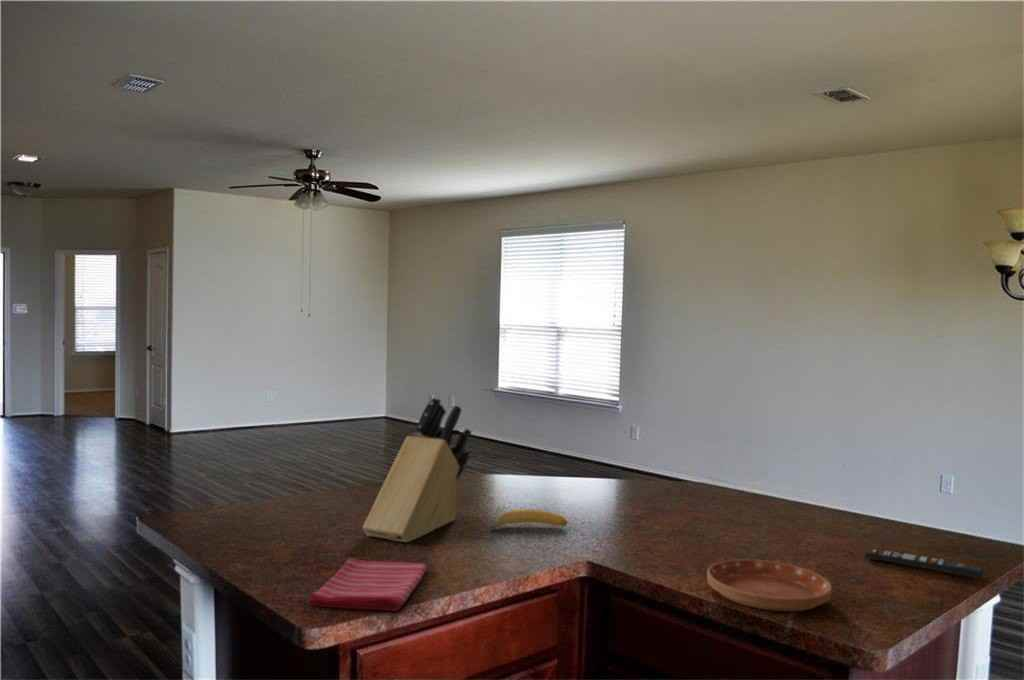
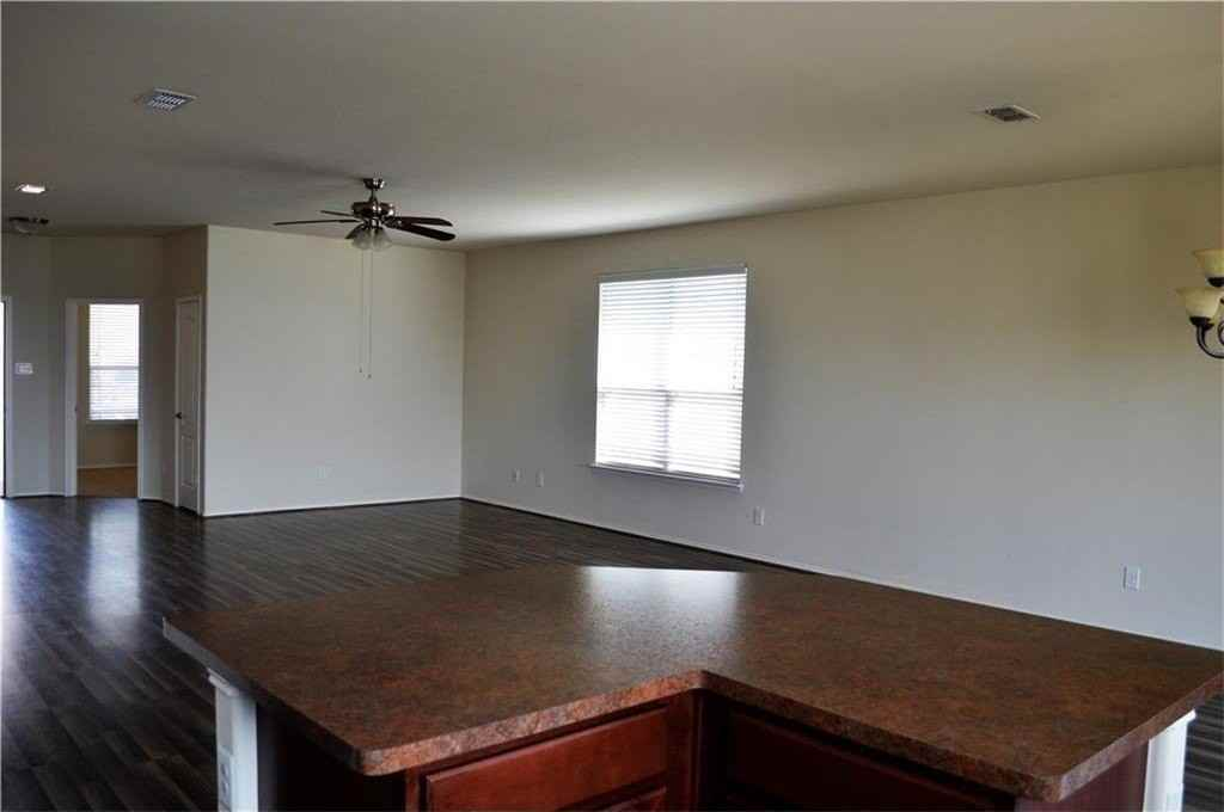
- saucer (767, 585)
- remote control (922, 562)
- knife block (422, 463)
- dish towel (371, 582)
- banana (529, 519)
